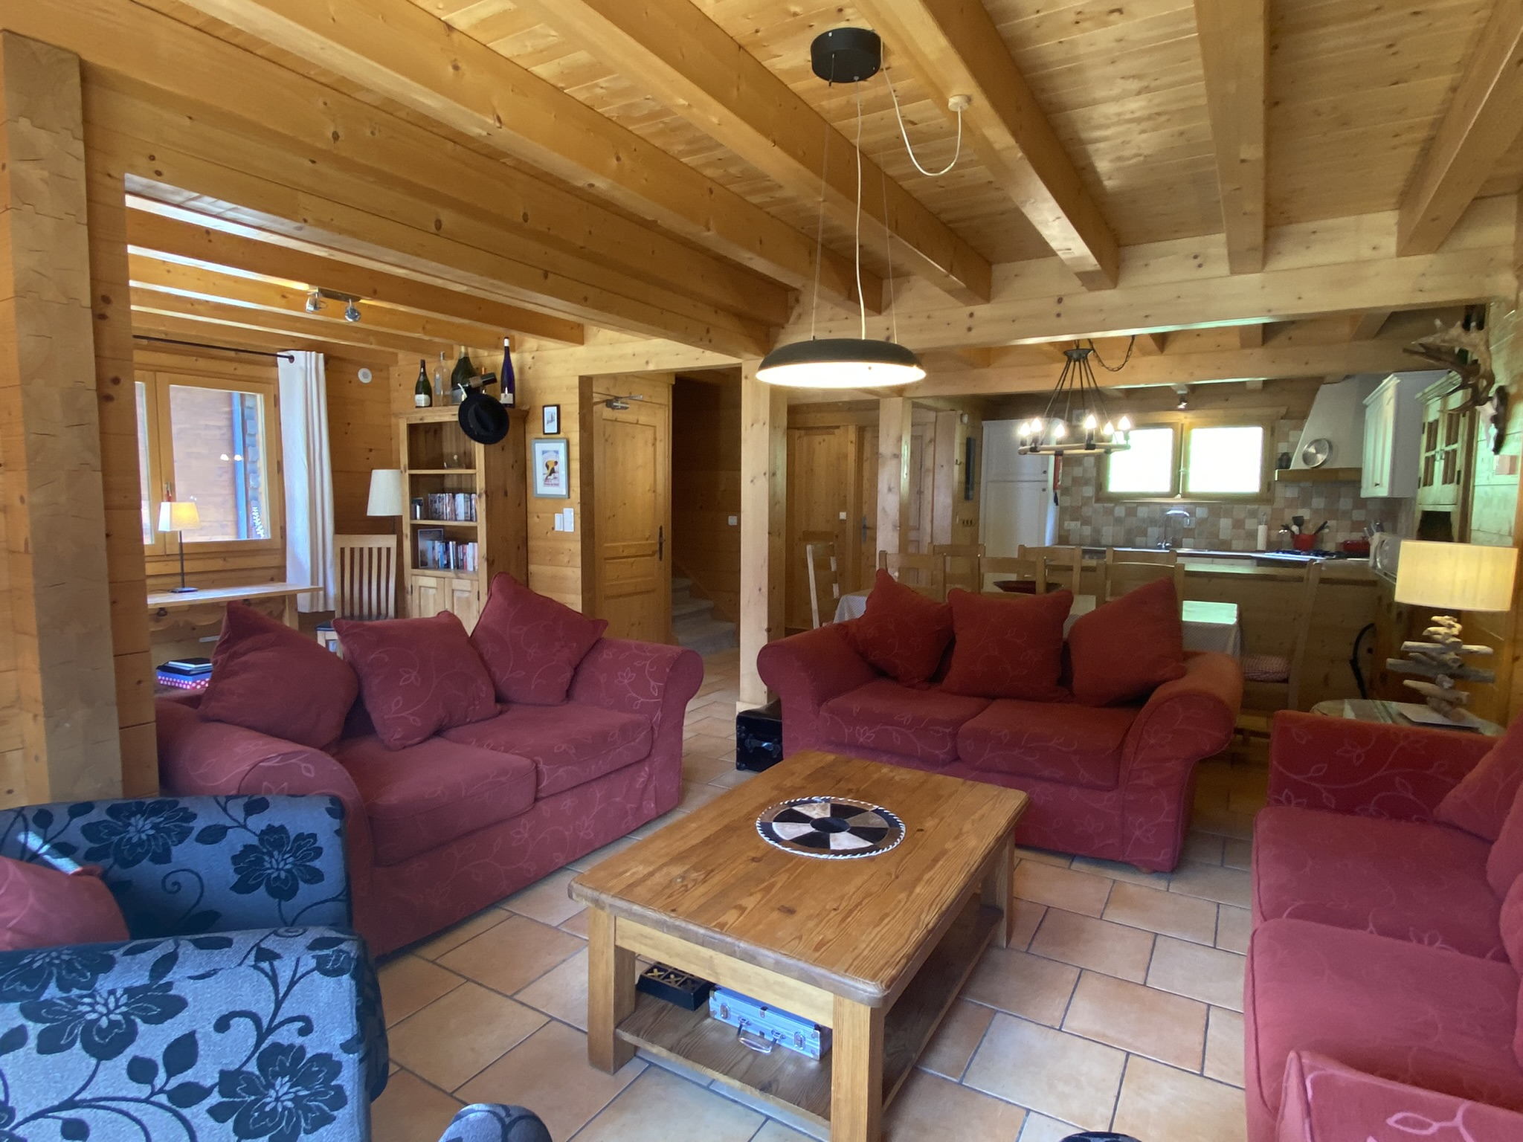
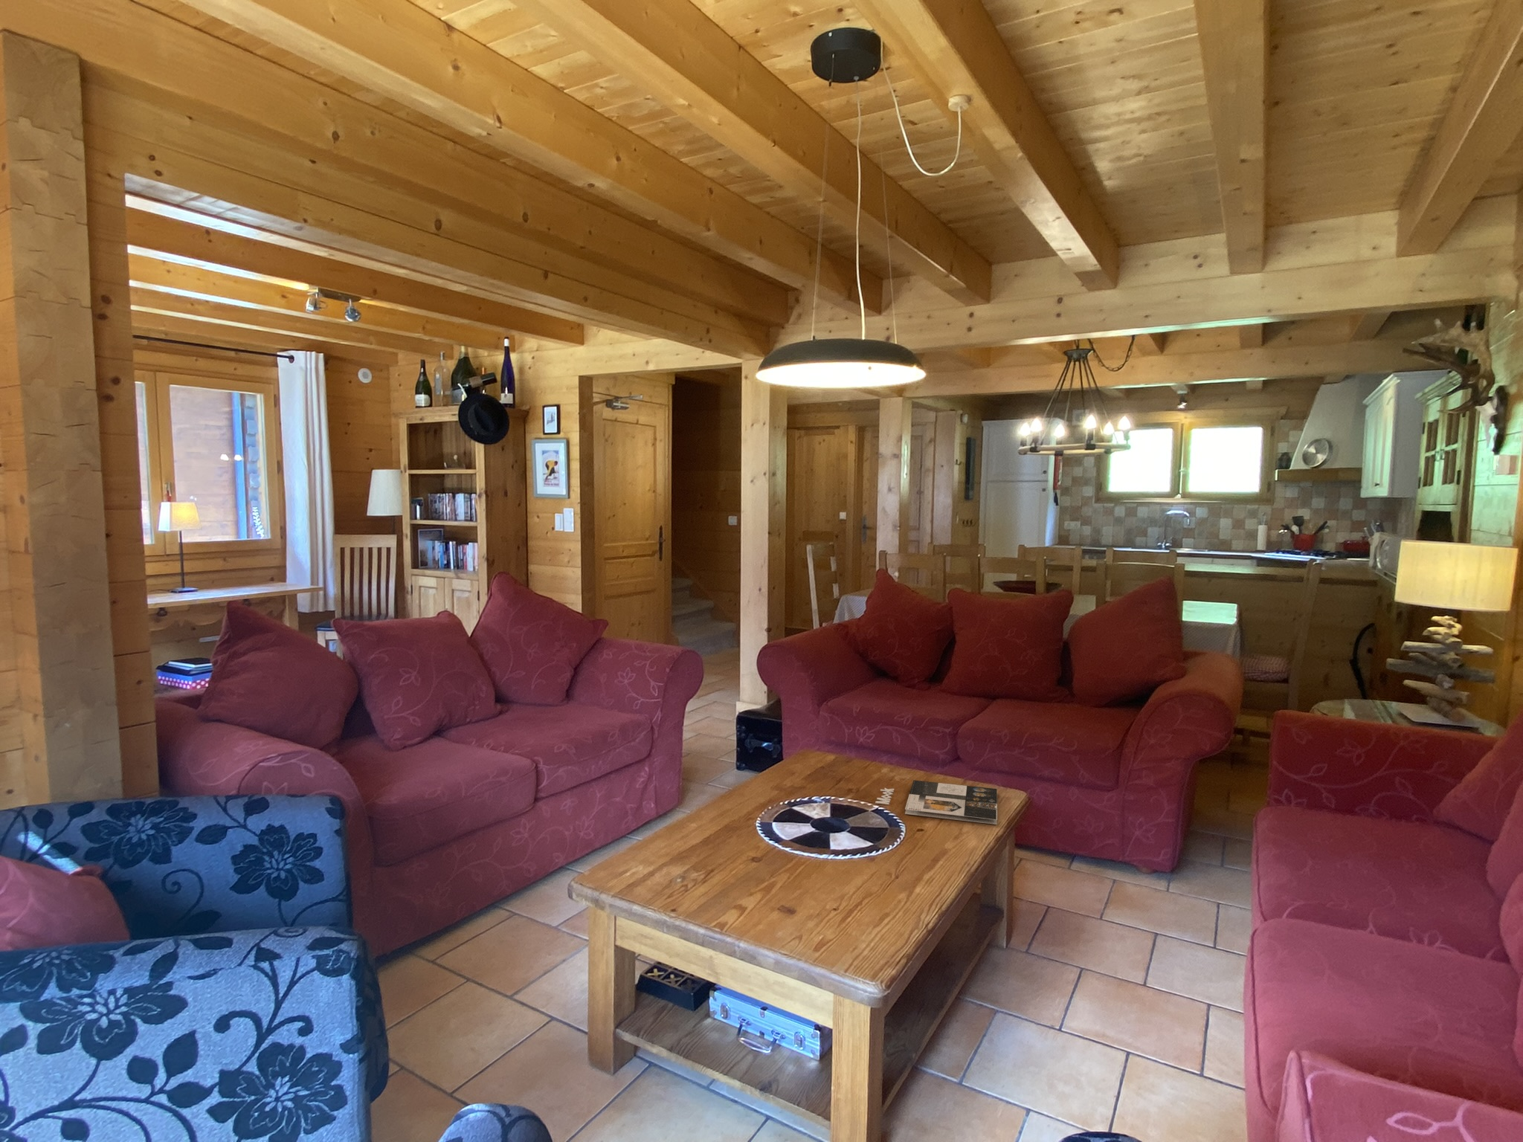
+ magazine (937, 799)
